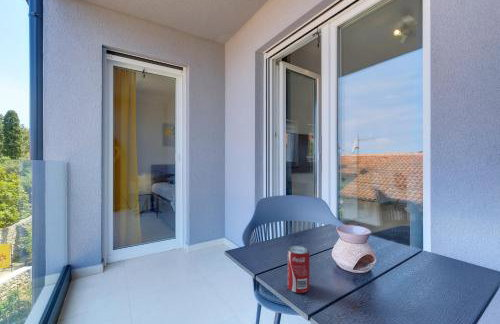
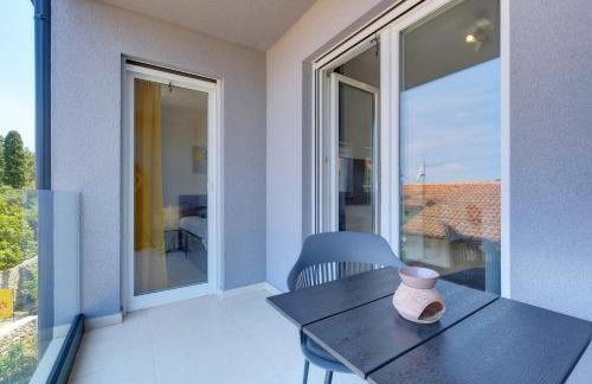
- beverage can (298, 268)
